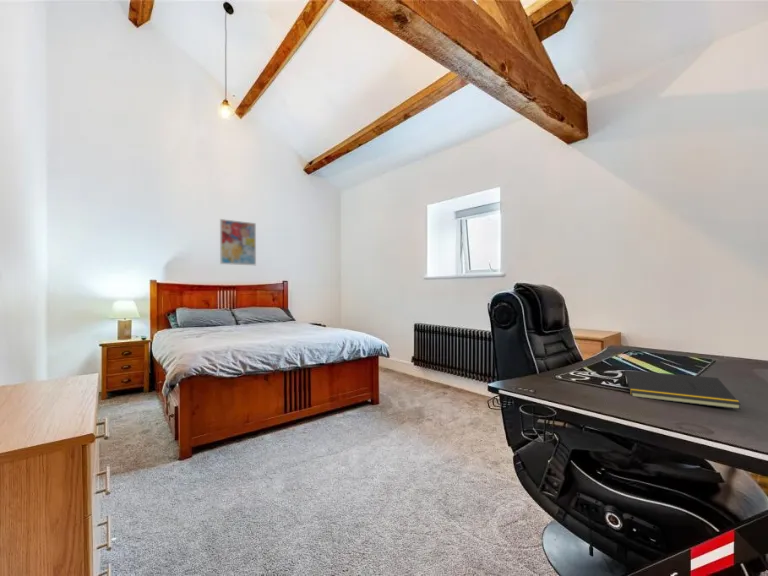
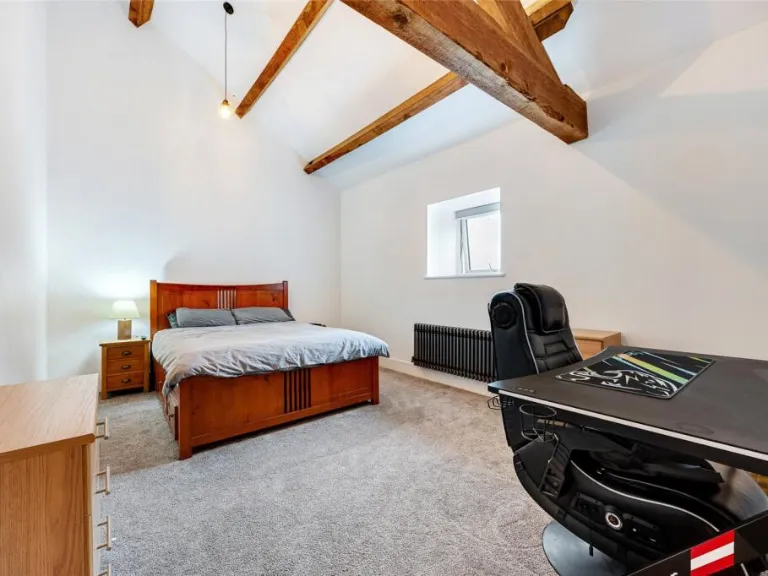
- notepad (675, 387)
- wall art (238, 242)
